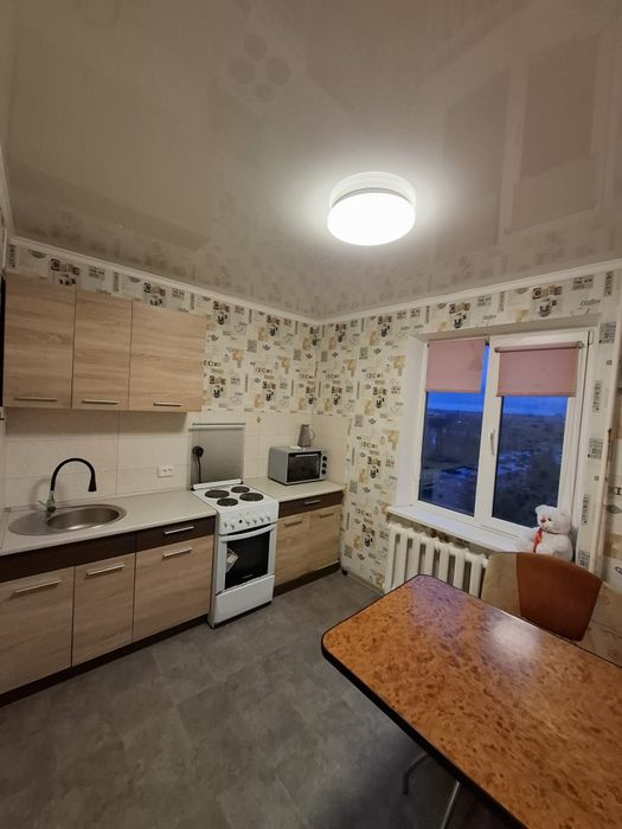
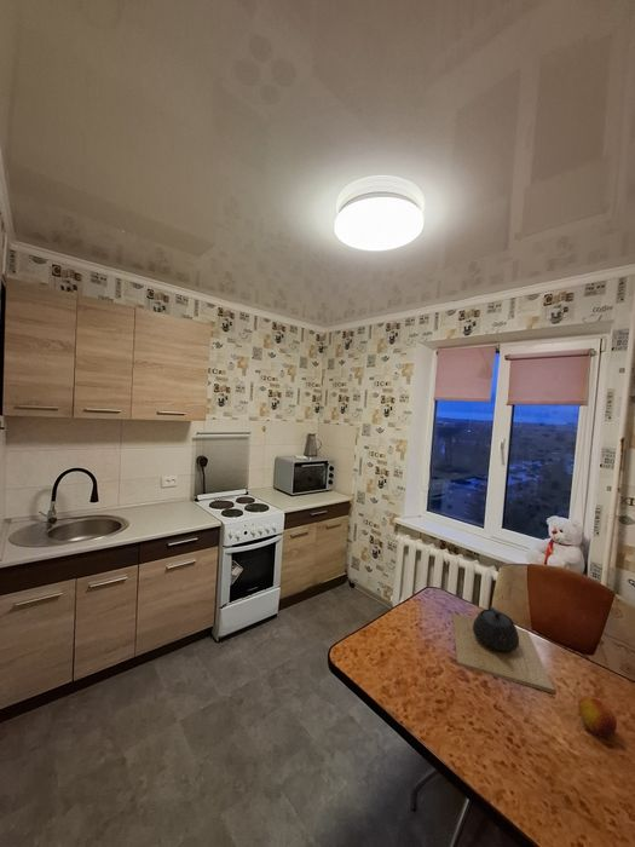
+ fruit (596, 714)
+ teapot (496, 630)
